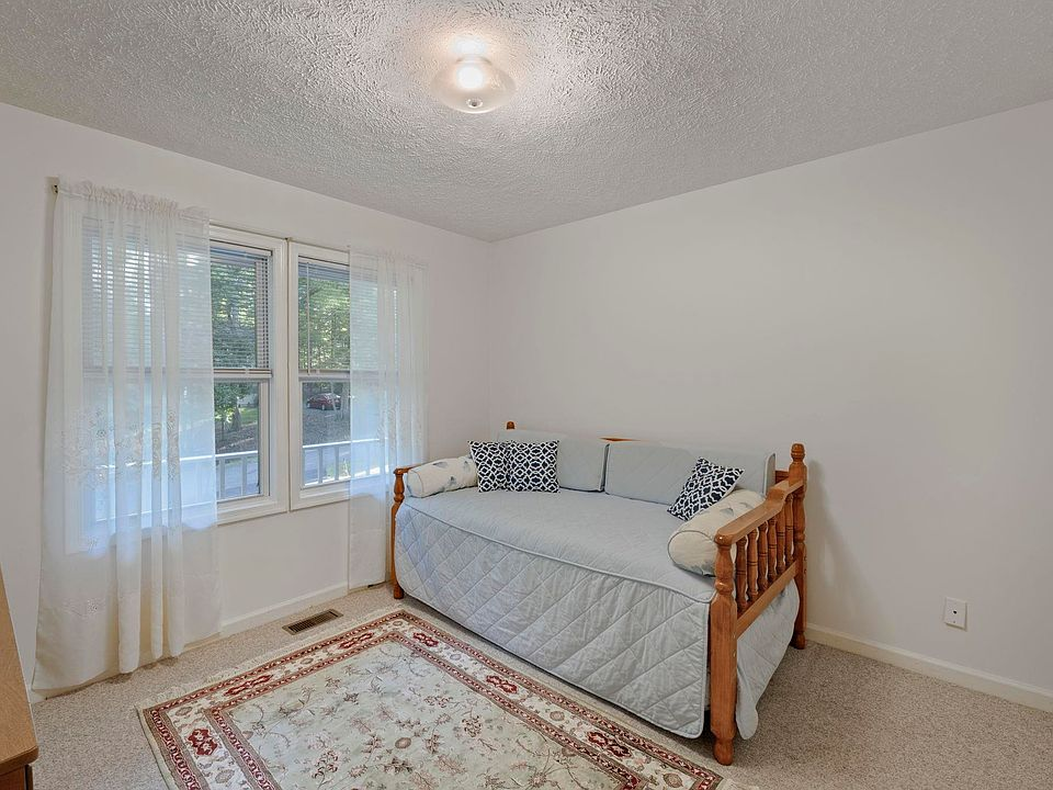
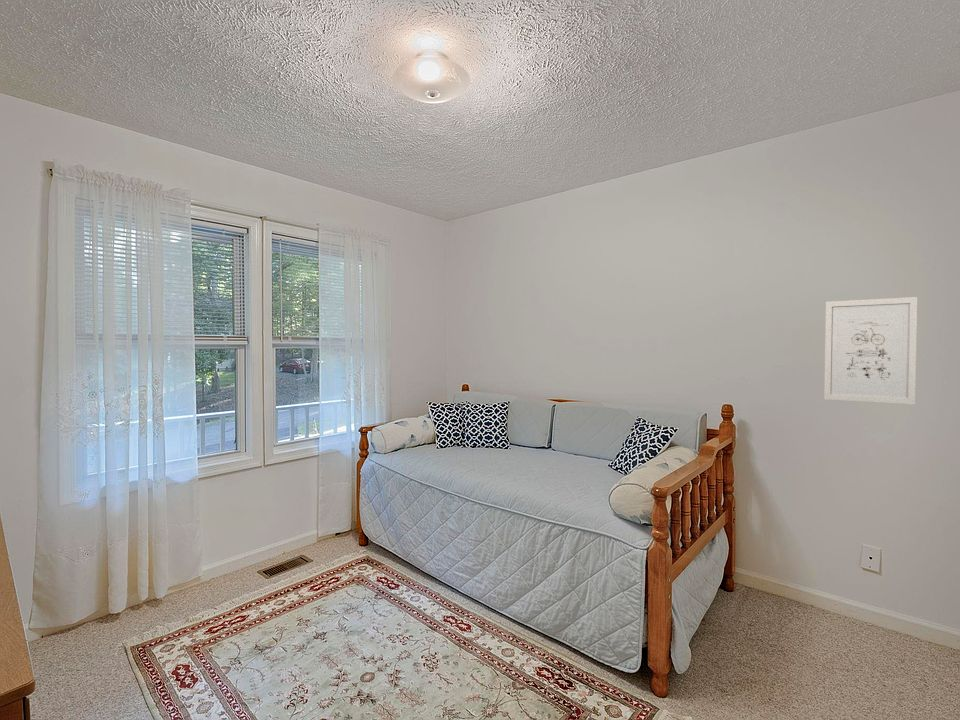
+ wall art (868, 350)
